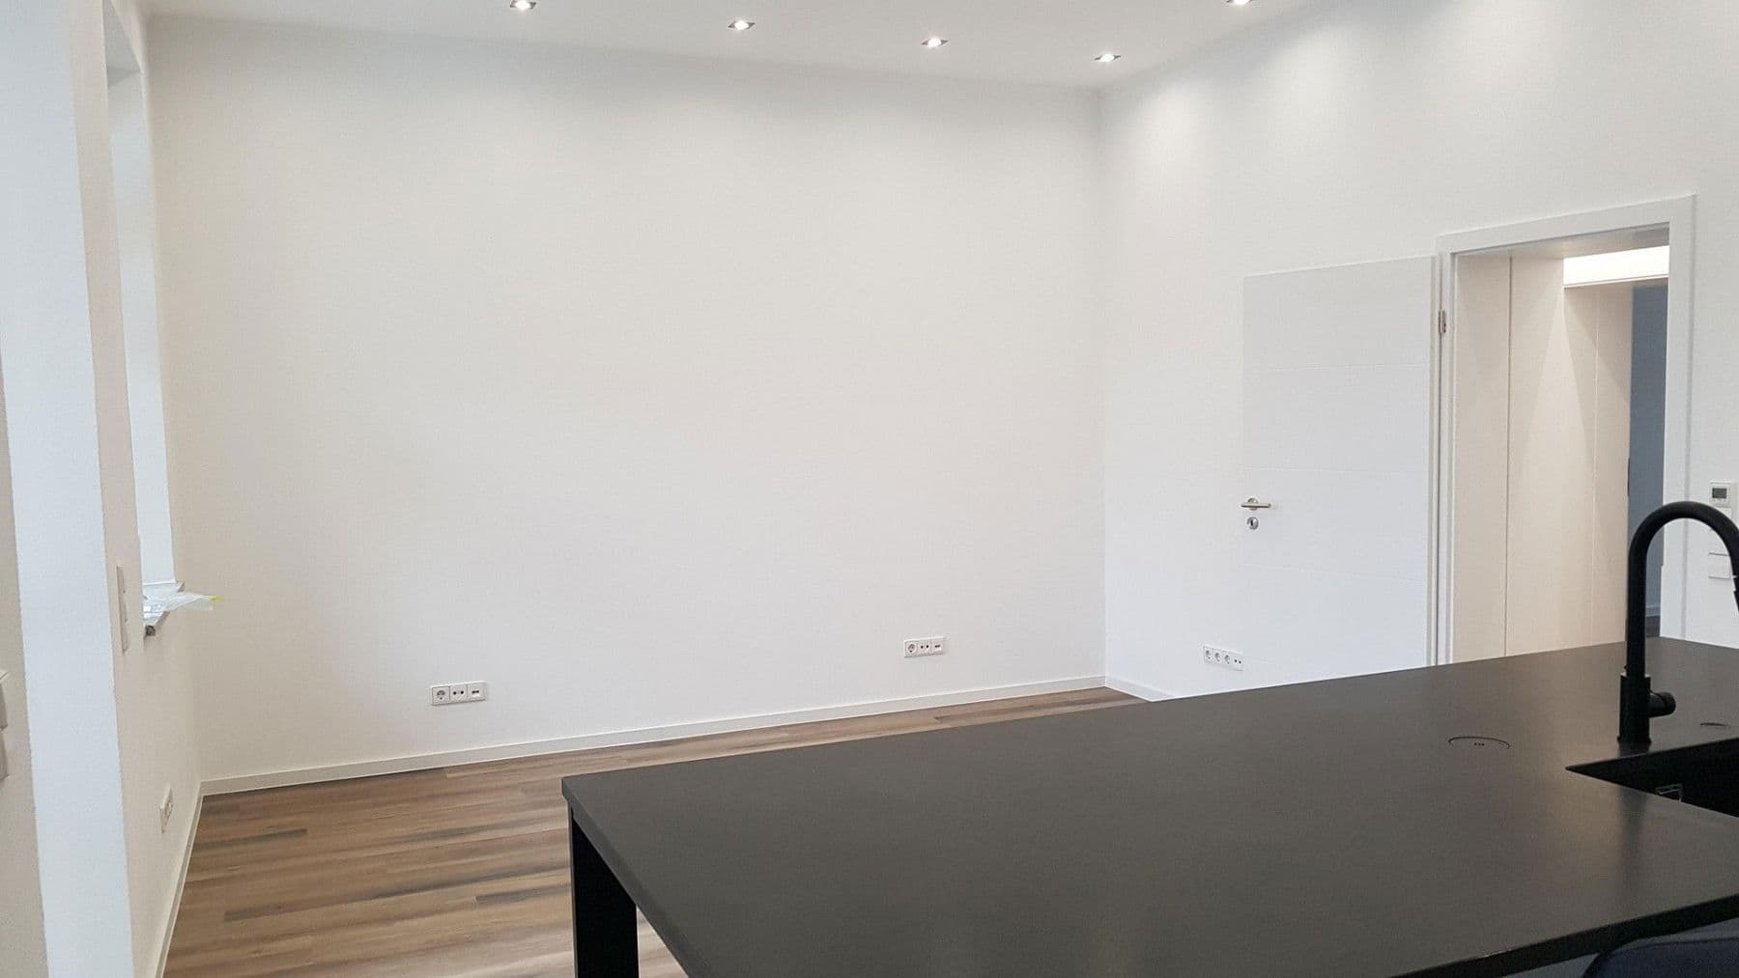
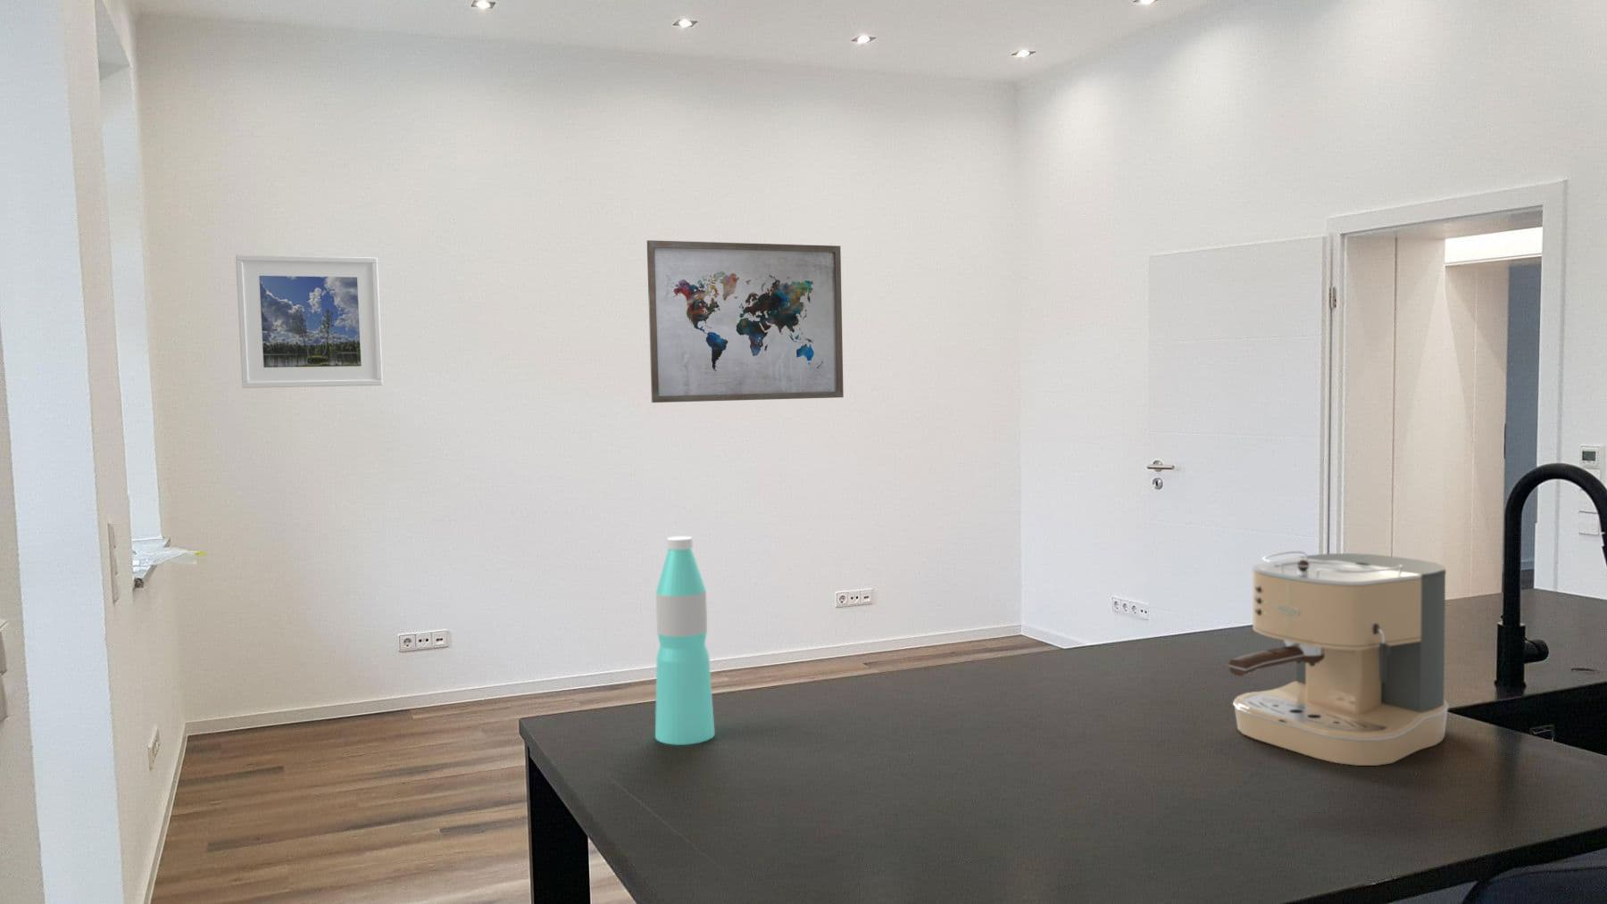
+ coffee maker (1328, 647)
+ wall art (748, 321)
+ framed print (310, 321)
+ water bottle (682, 636)
